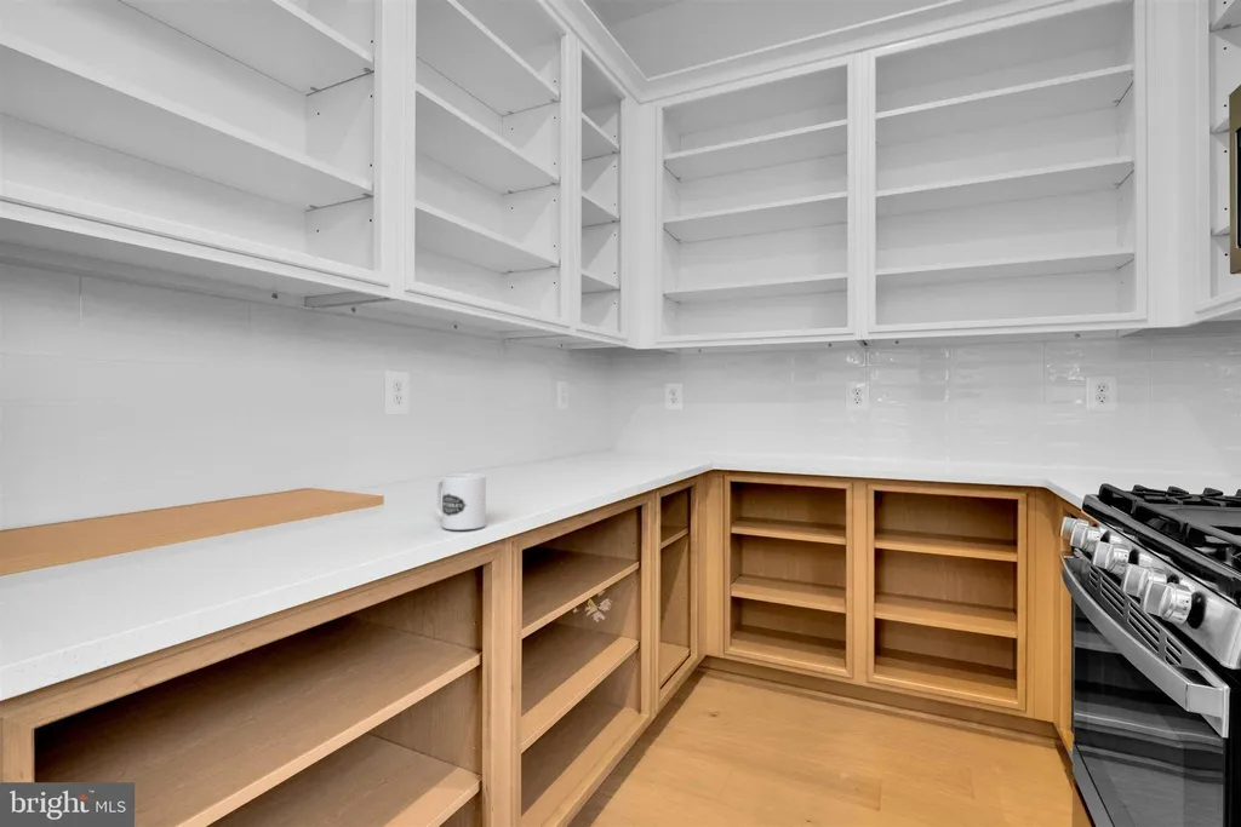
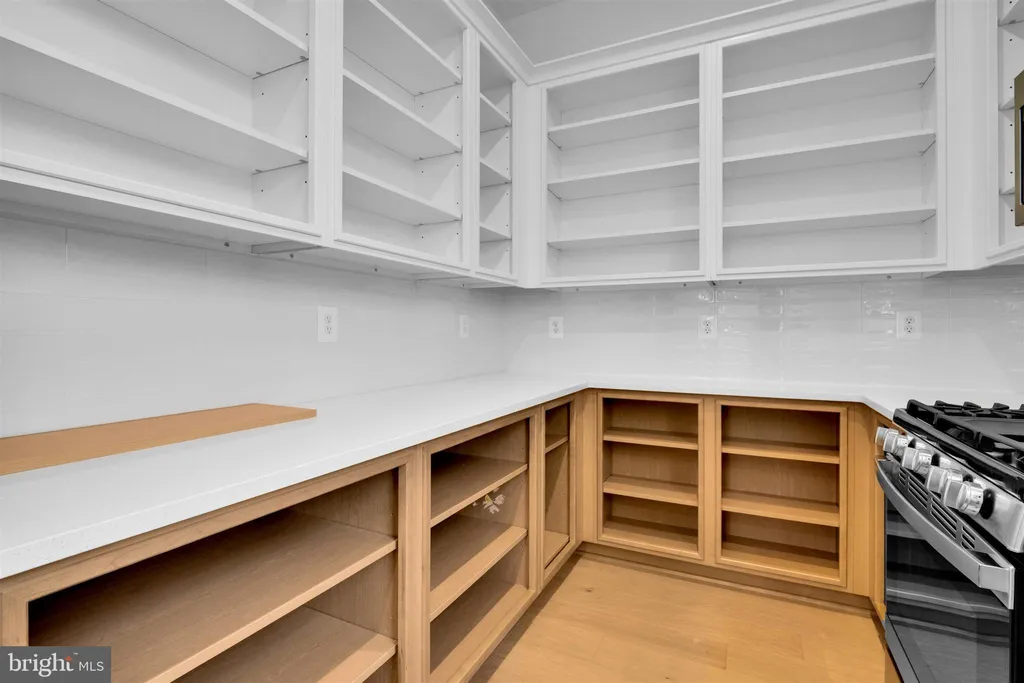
- mug (457, 499)
